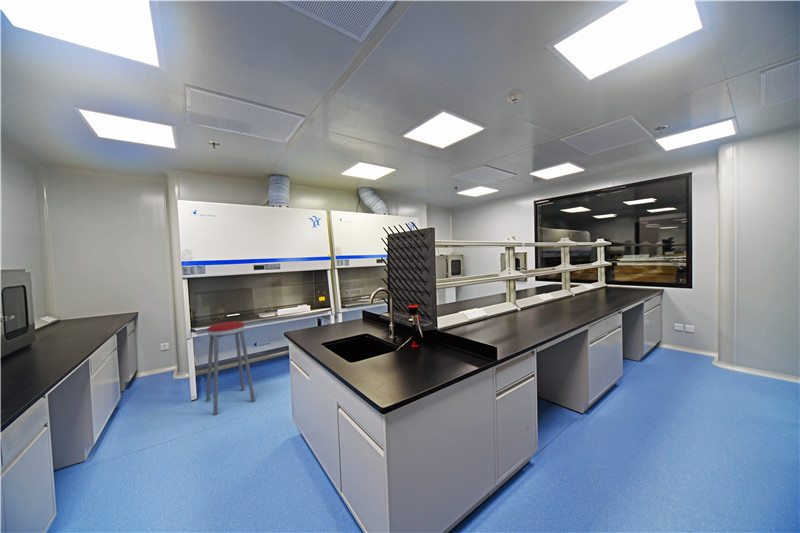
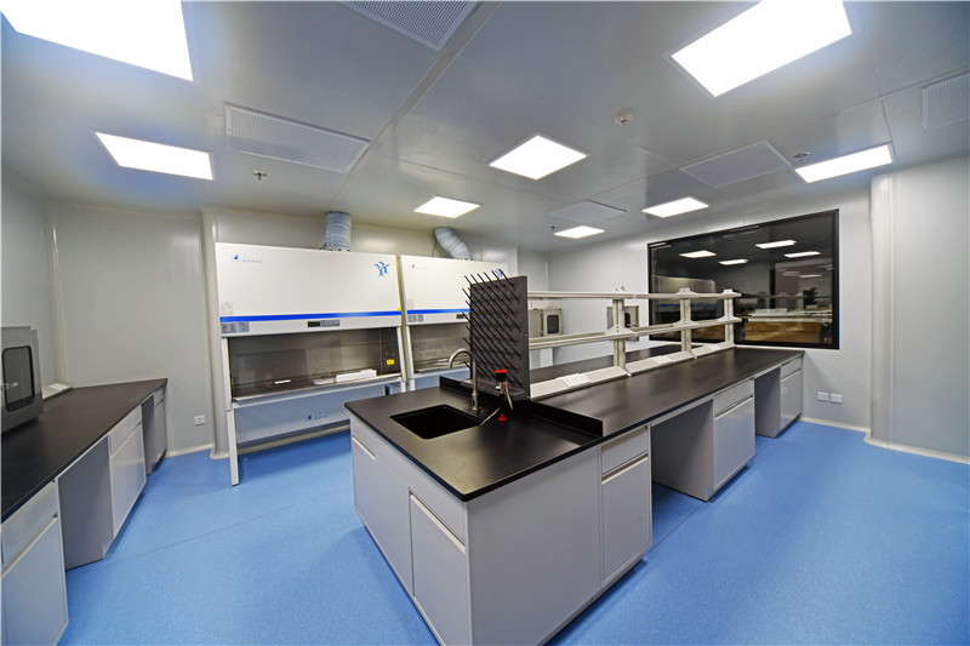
- music stool (238, 362)
